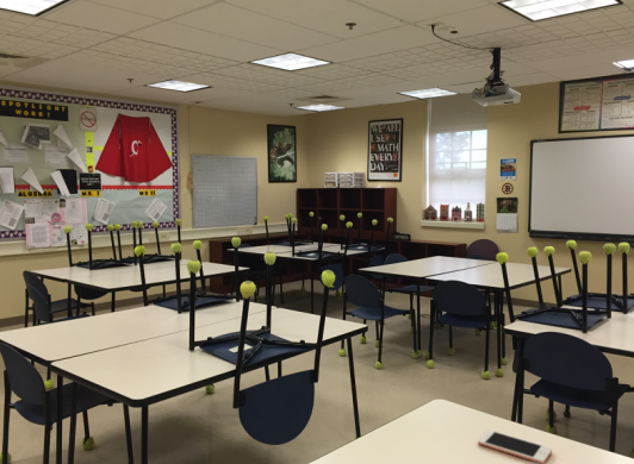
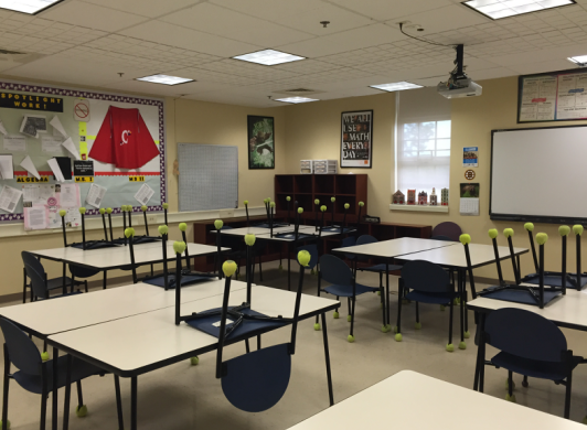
- cell phone (514, 445)
